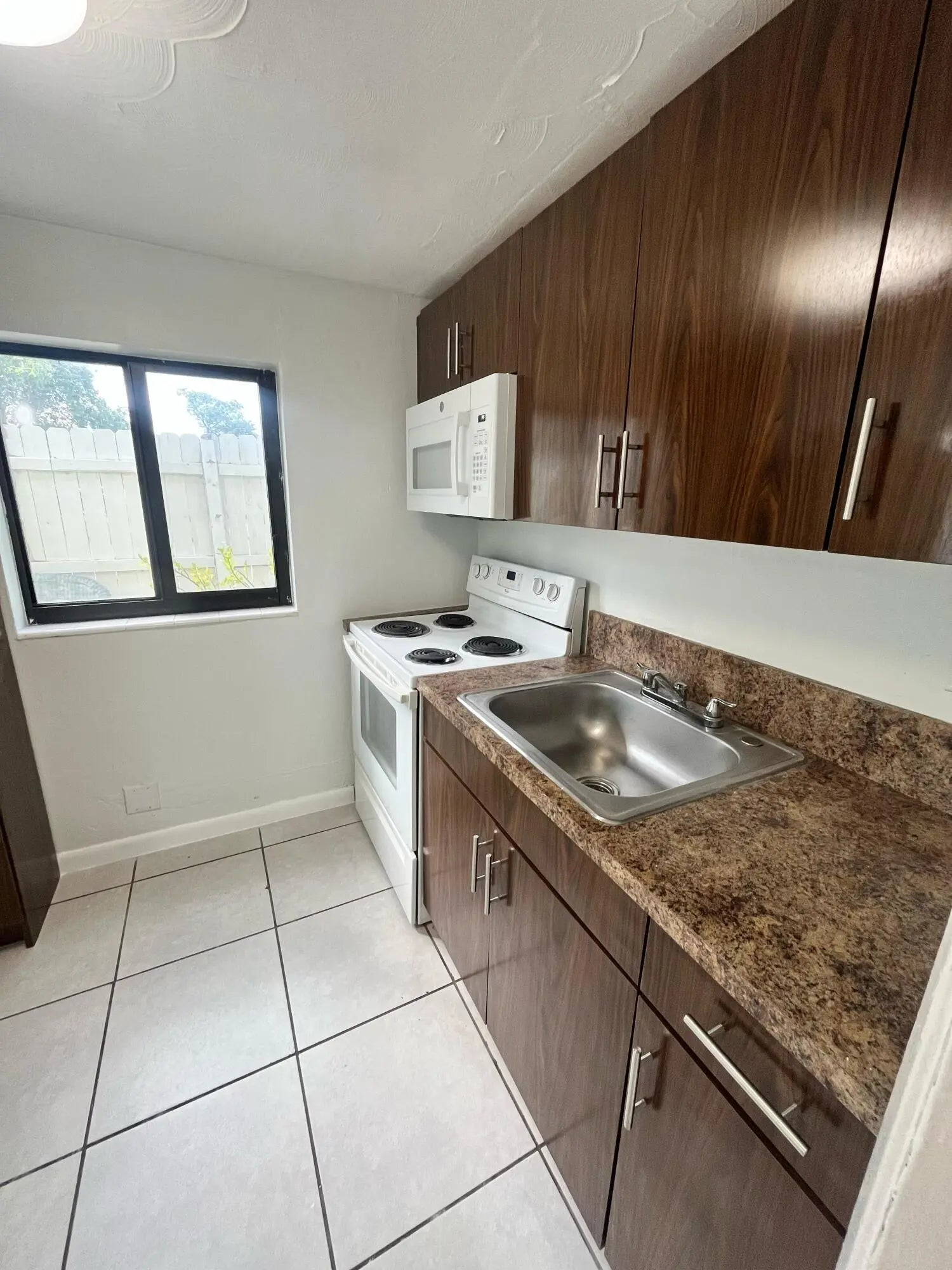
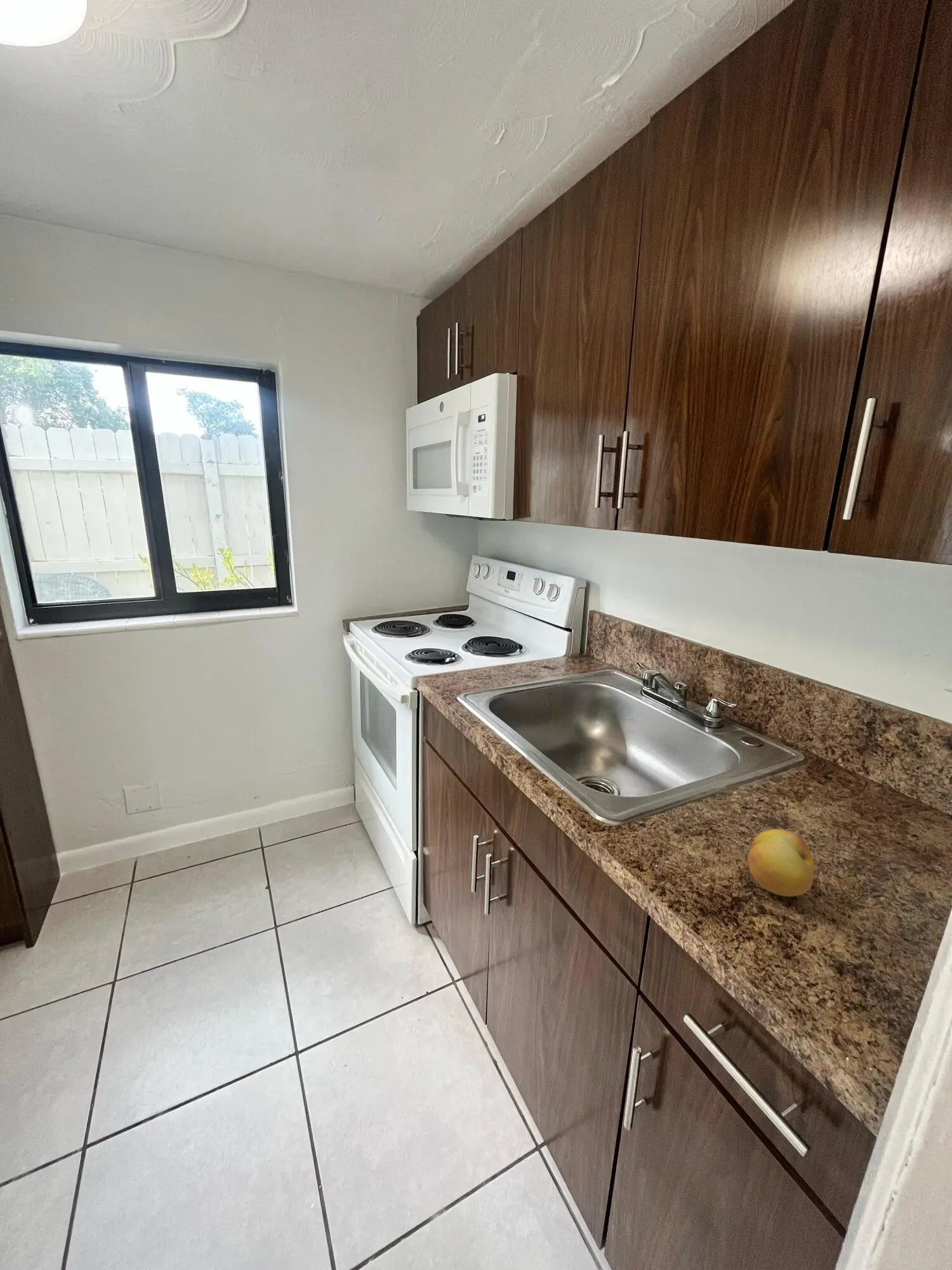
+ fruit (781, 862)
